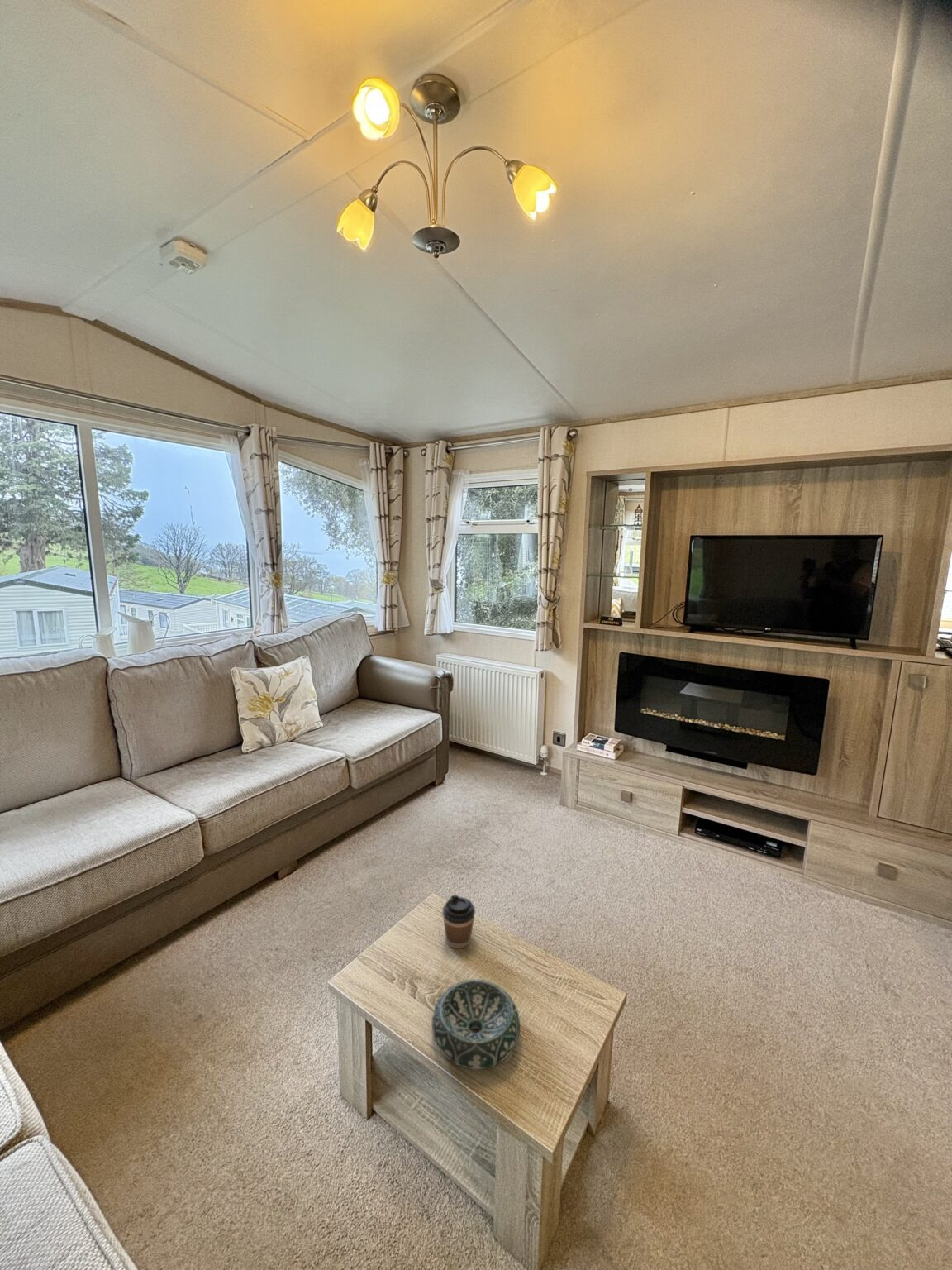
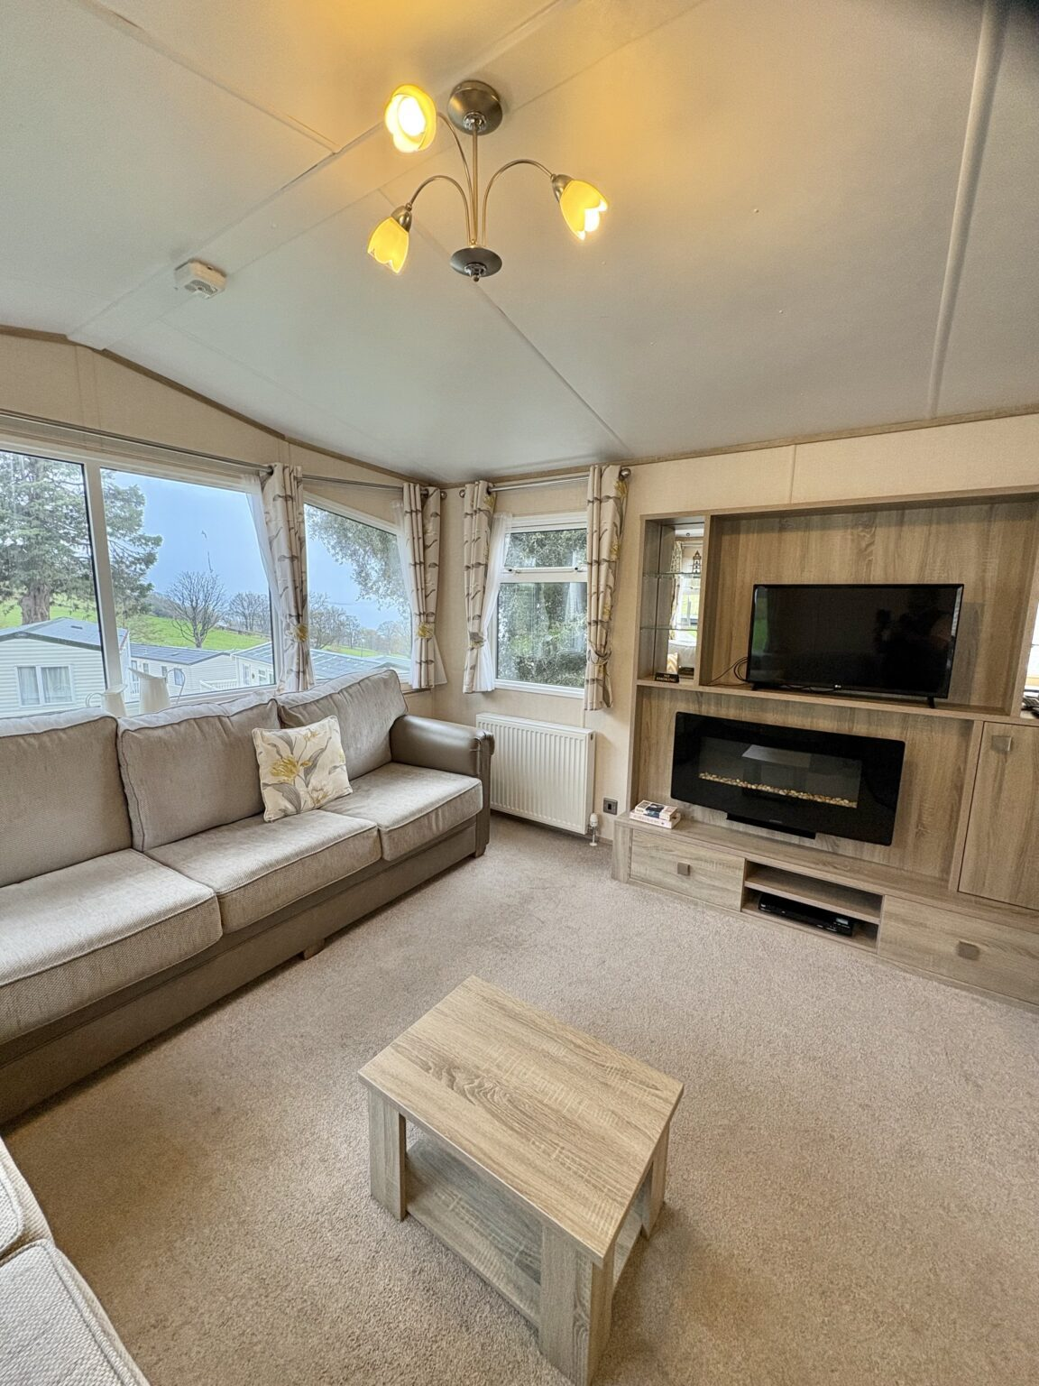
- decorative bowl (476, 1021)
- coffee cup (459, 920)
